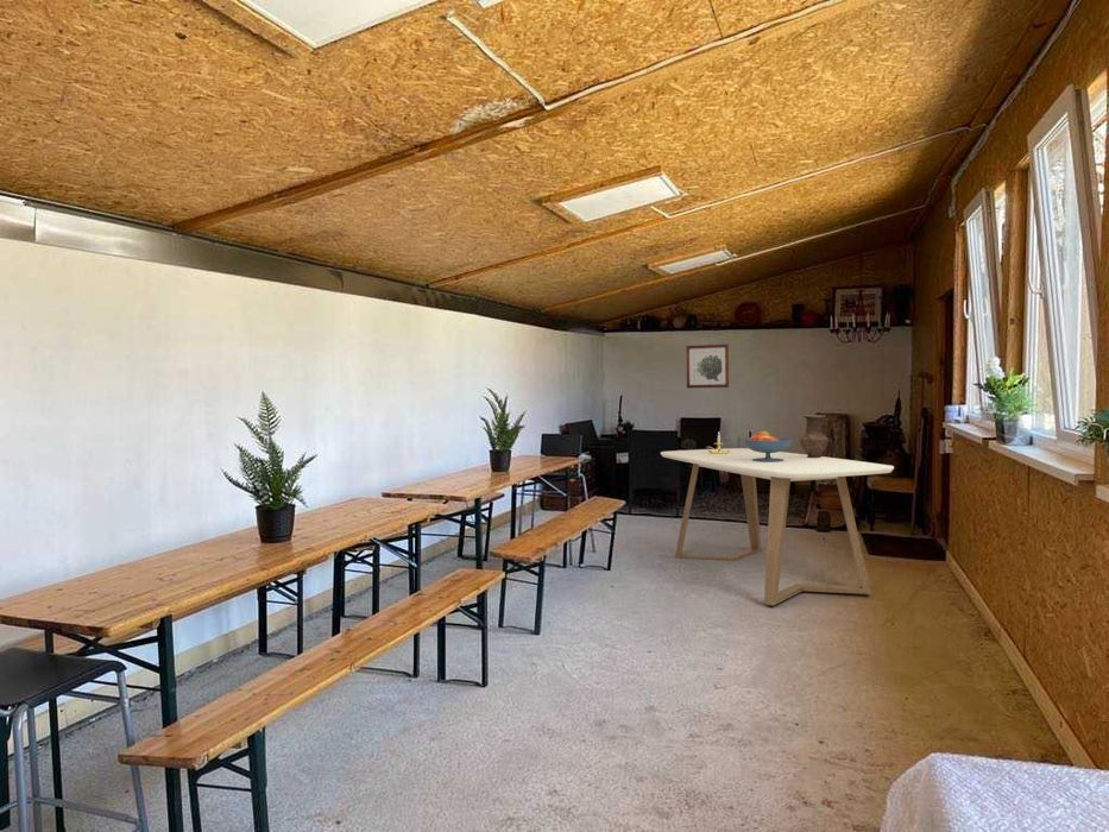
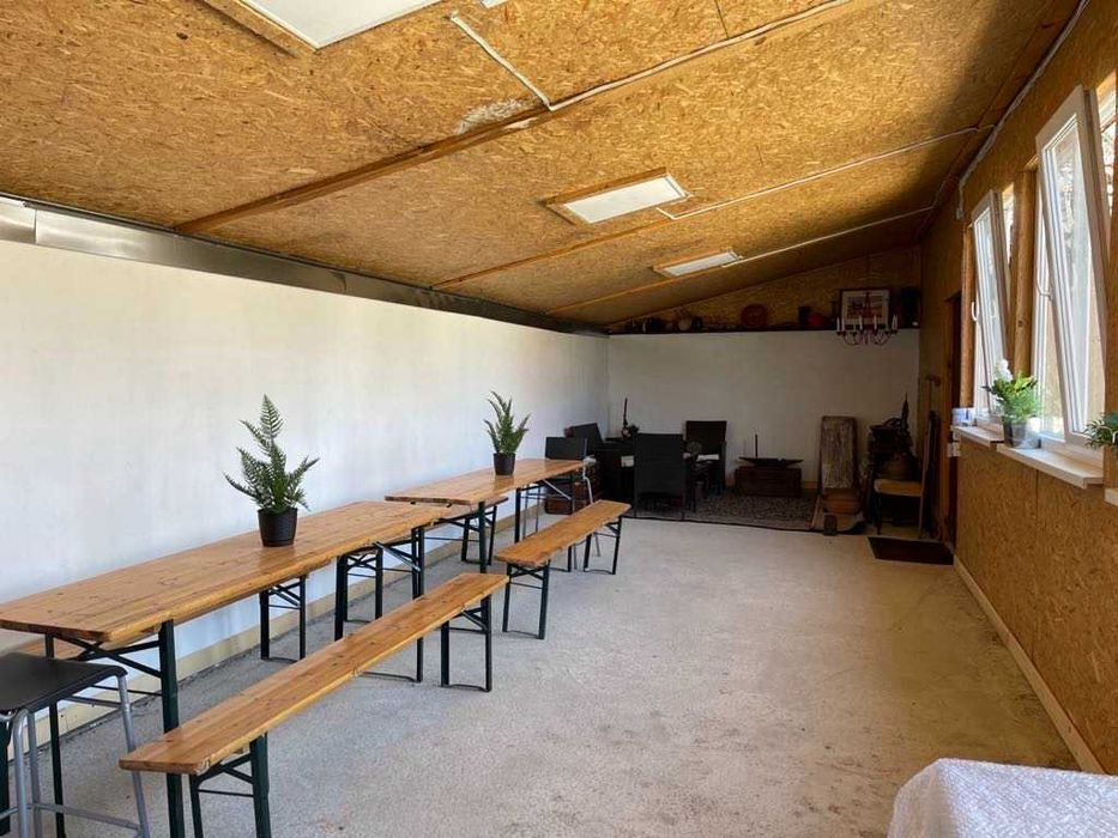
- dining table (757, 516)
- vase (813, 436)
- candle holder (718, 441)
- fruit bowl (768, 446)
- wall art (707, 366)
